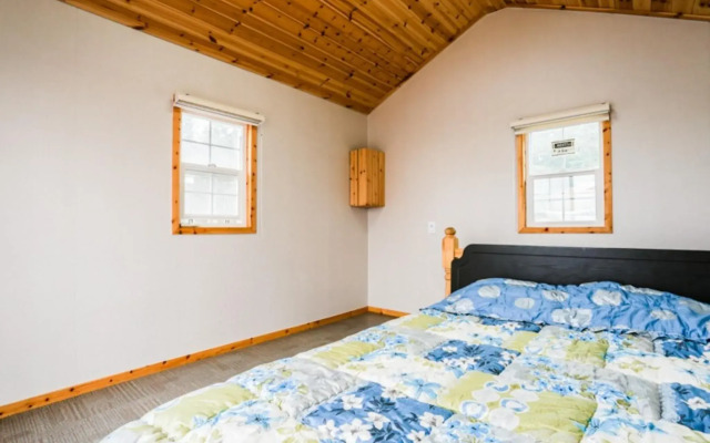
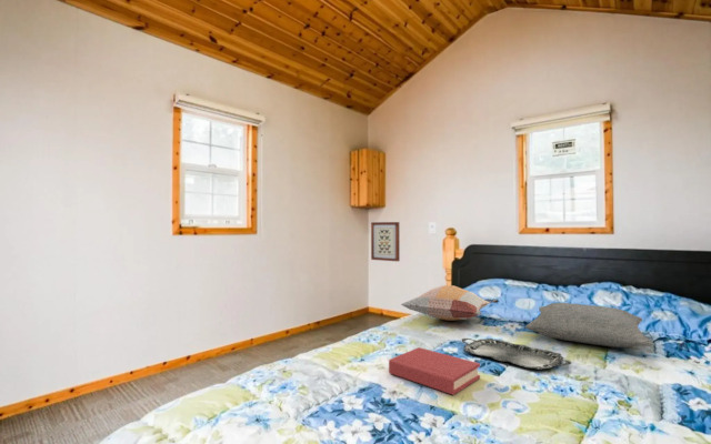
+ hardback book (433, 369)
+ serving tray (511, 352)
+ wall art (384, 241)
+ decorative pillow (451, 302)
+ pillow (585, 323)
